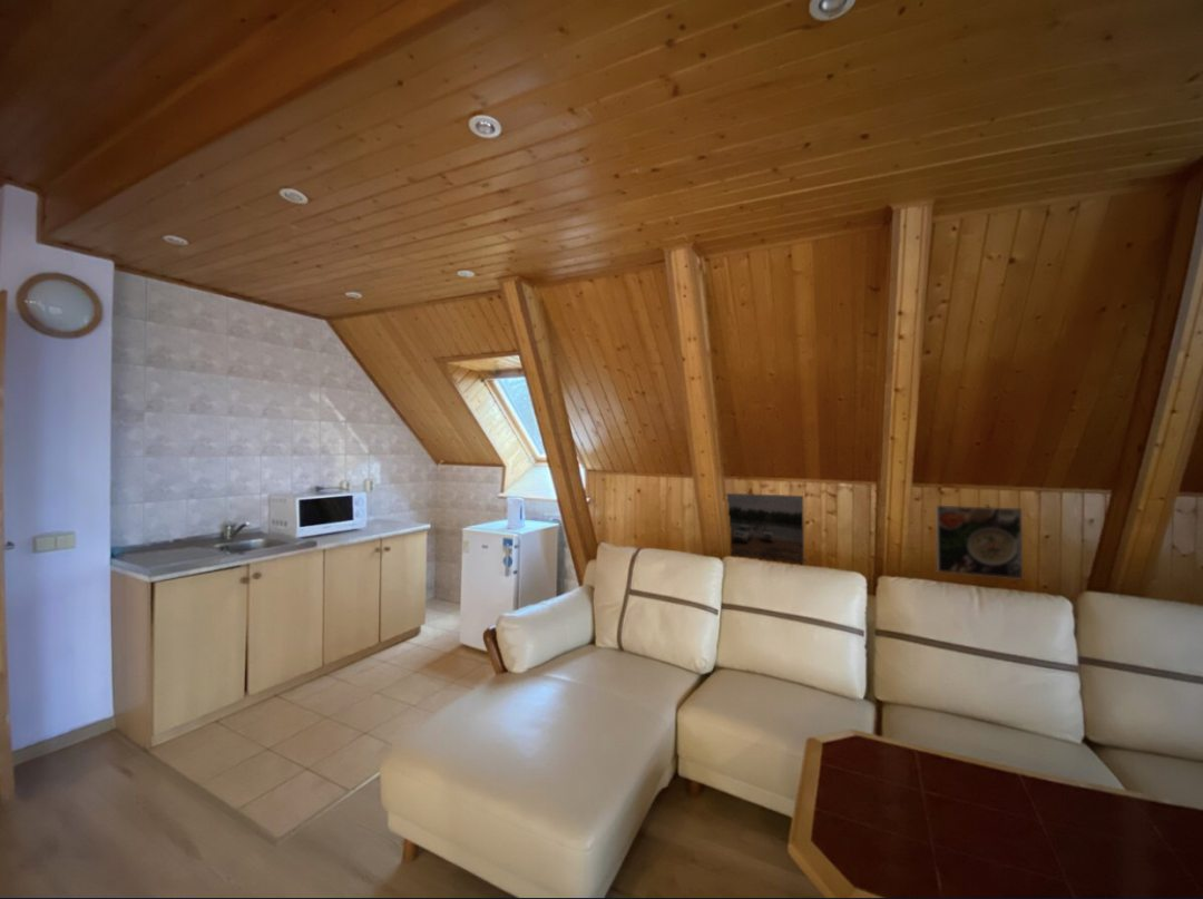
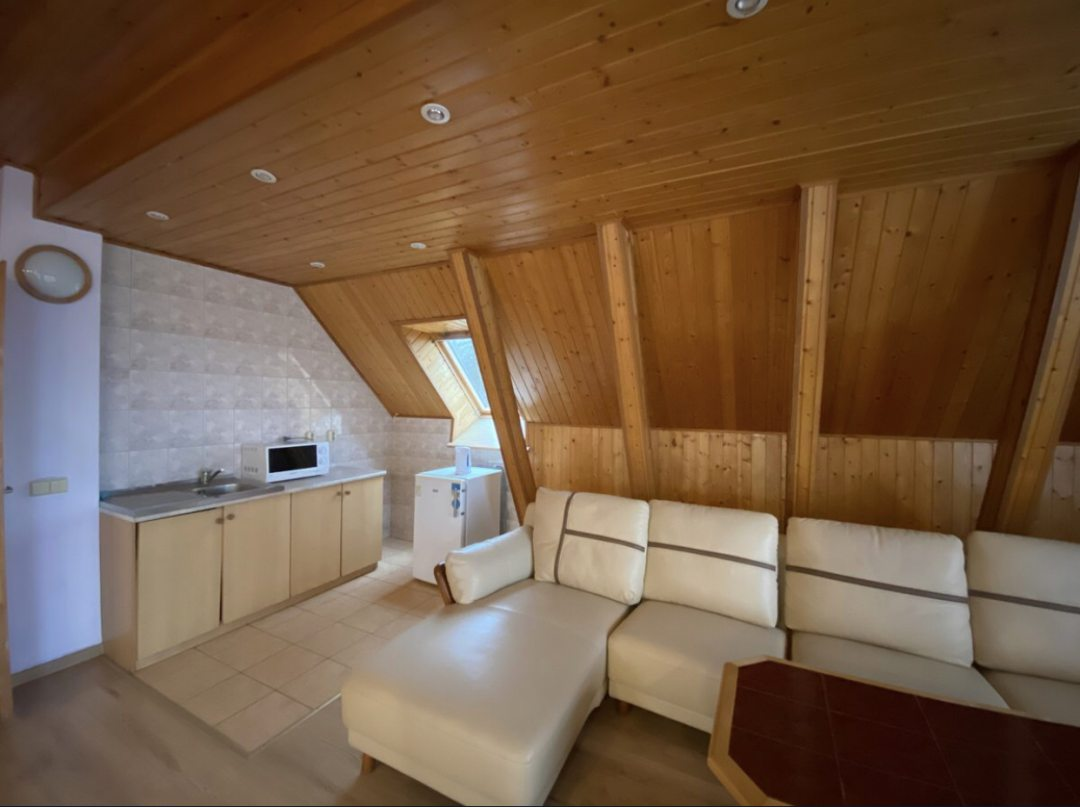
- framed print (759, 528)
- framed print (977, 540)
